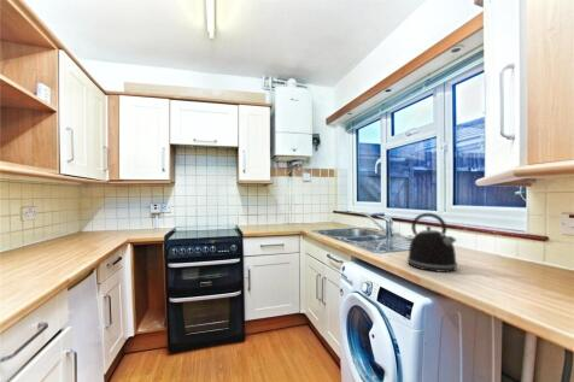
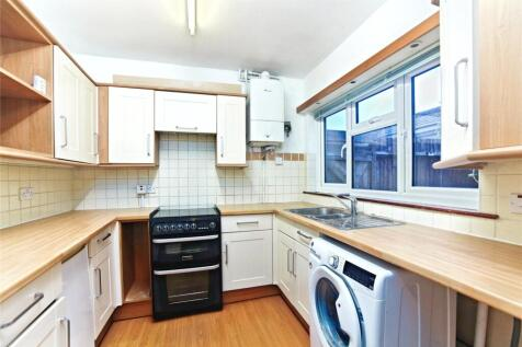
- kettle (430, 239)
